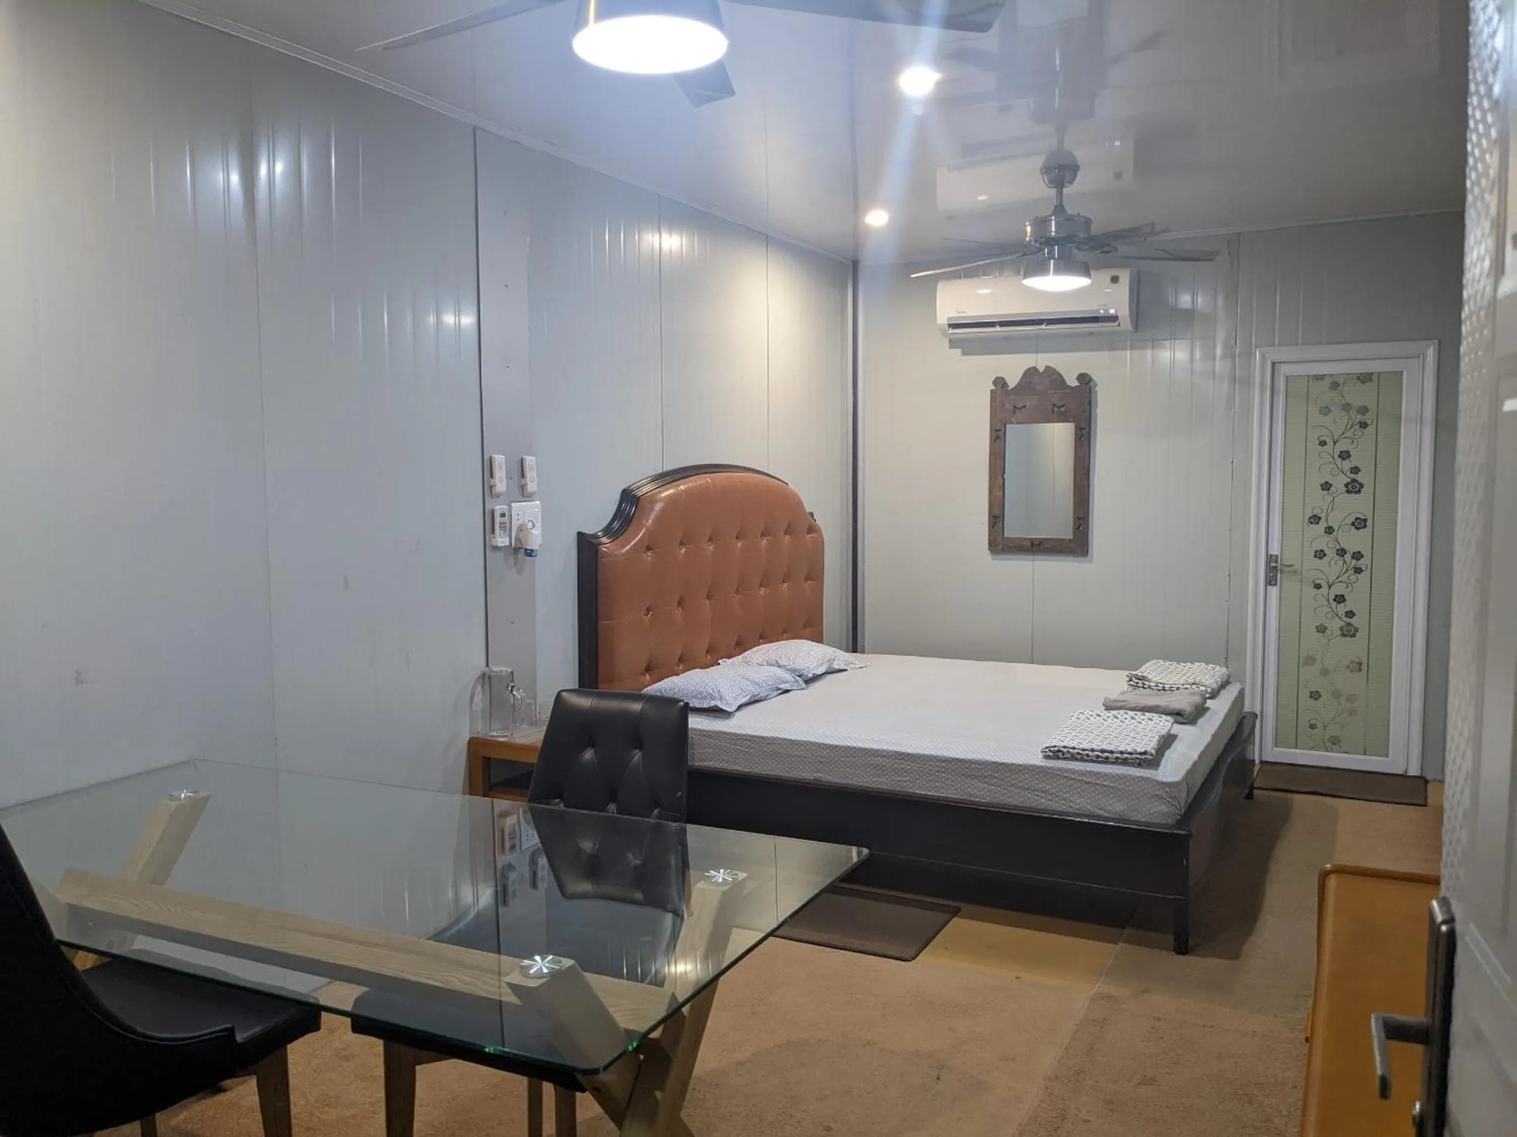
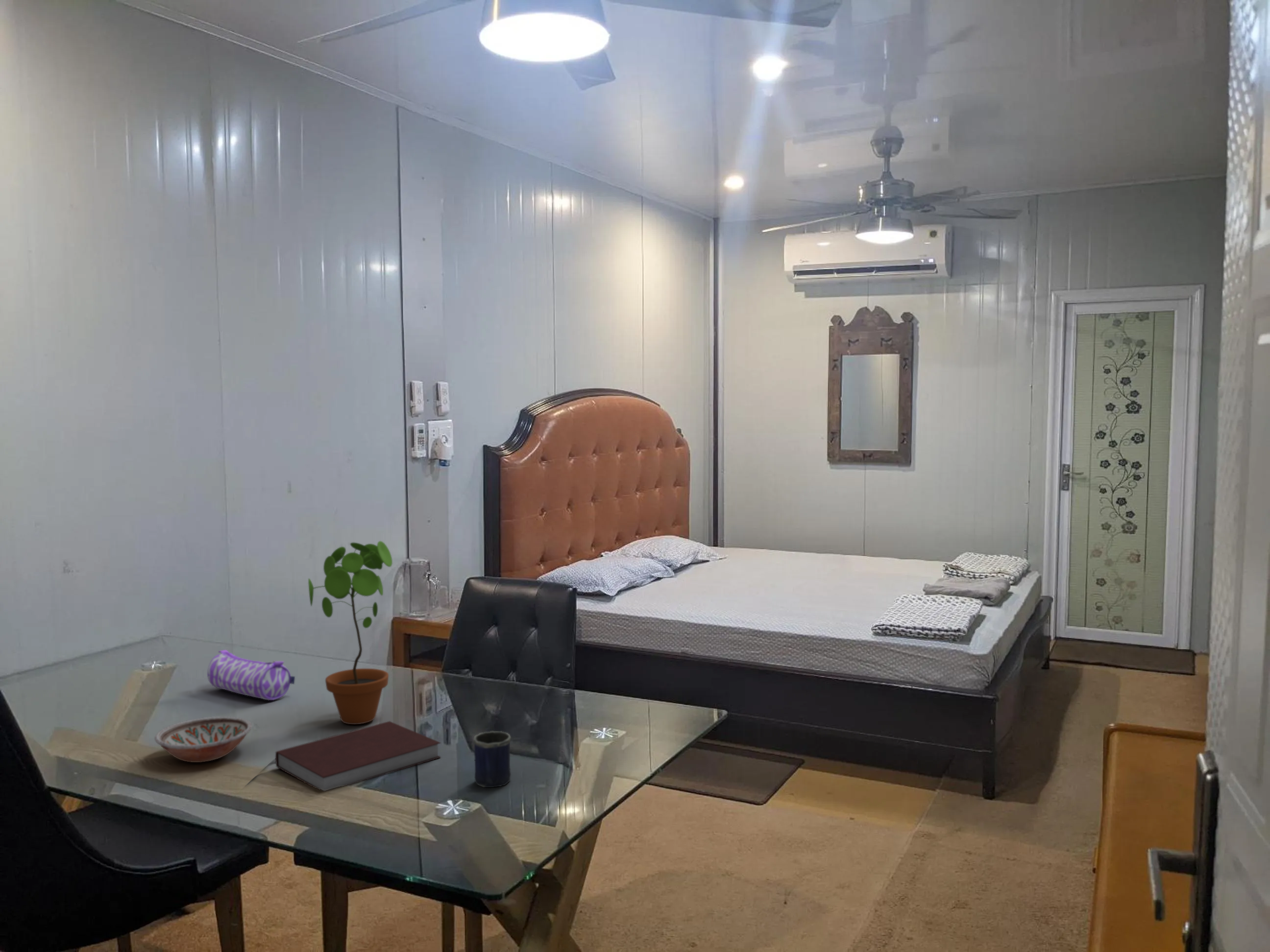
+ mug (493, 756)
+ notebook (359, 754)
+ pencil case (248, 675)
+ potted plant (356, 631)
+ bowl (204, 743)
